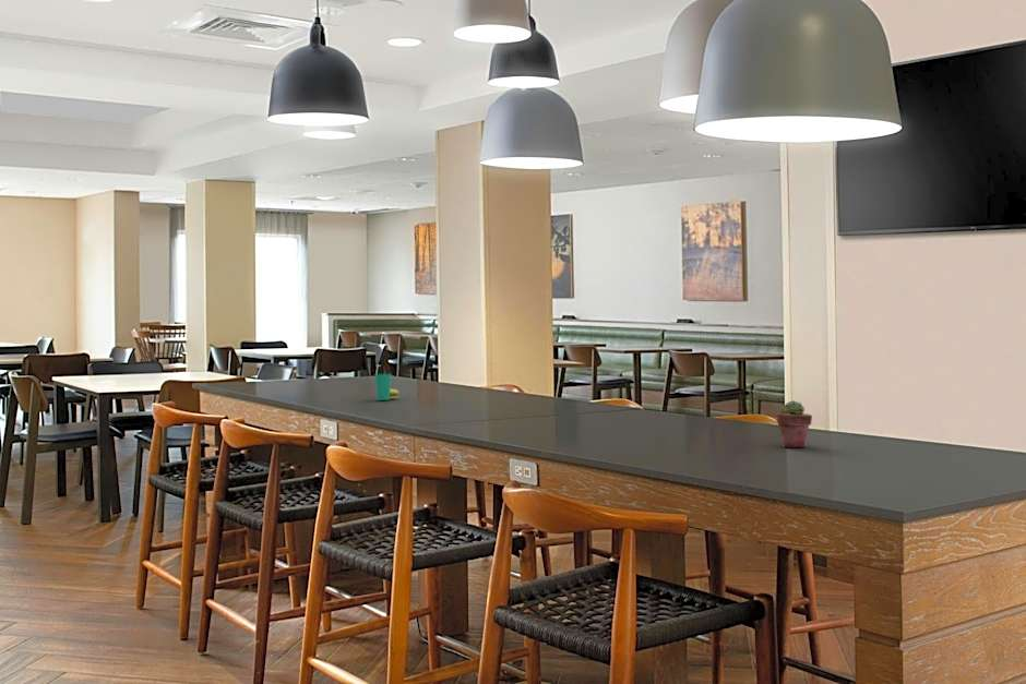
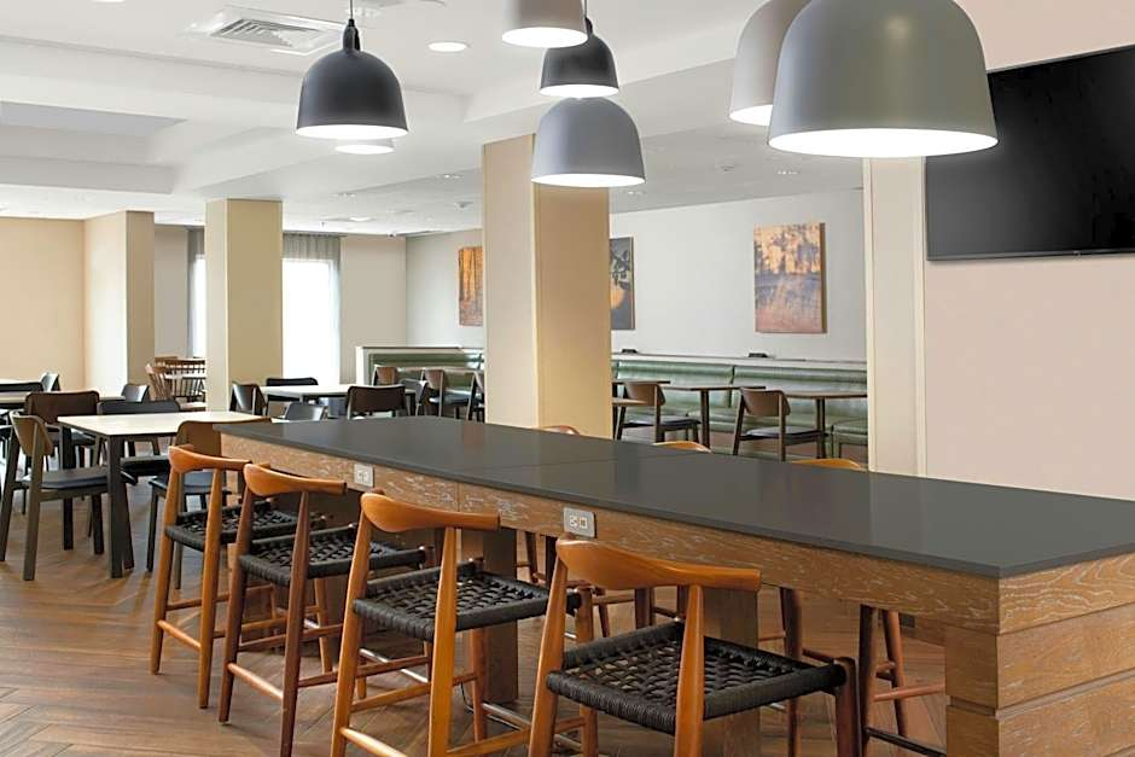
- cup (386, 386)
- potted succulent (794, 422)
